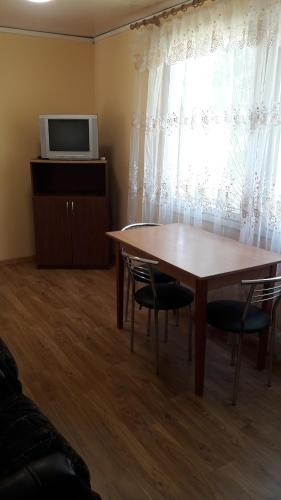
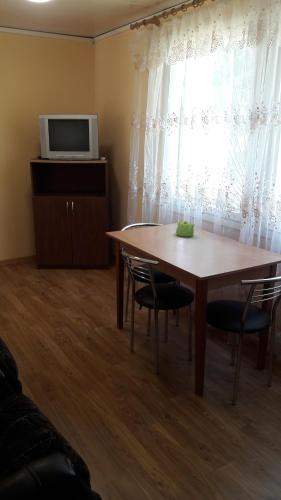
+ teapot (185, 228)
